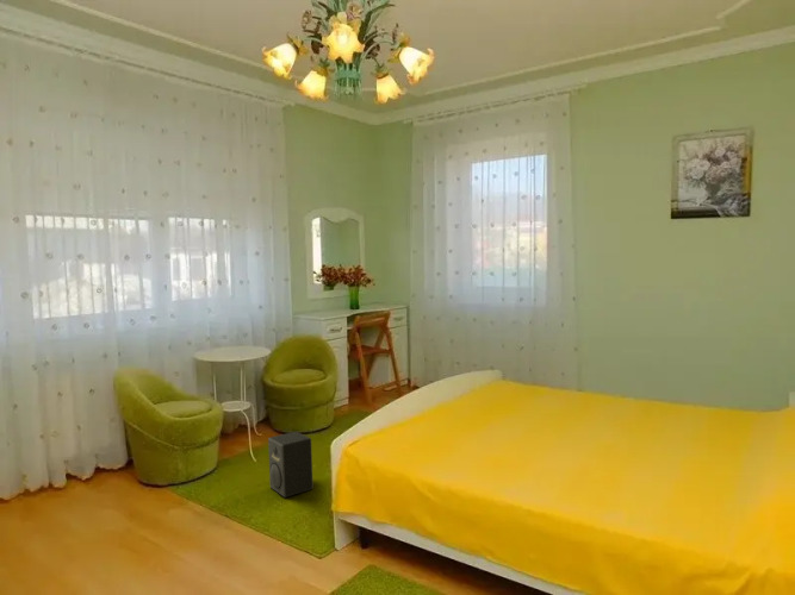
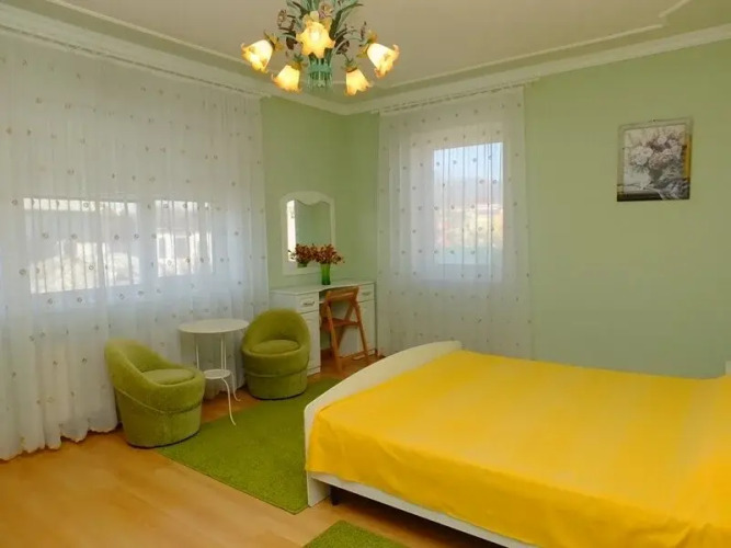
- speaker (288, 463)
